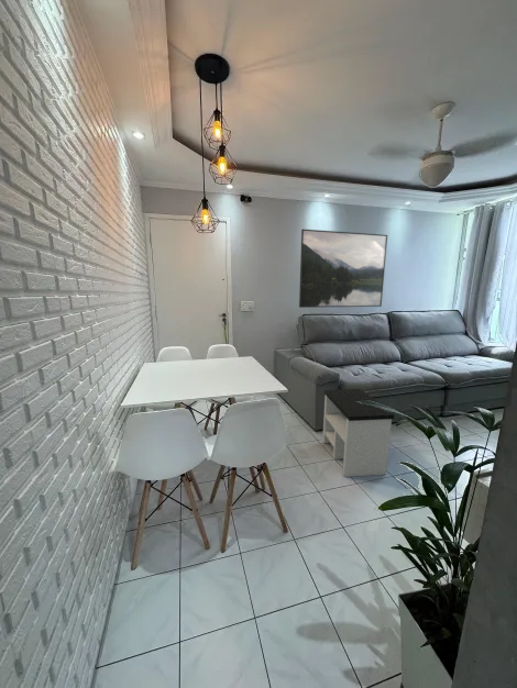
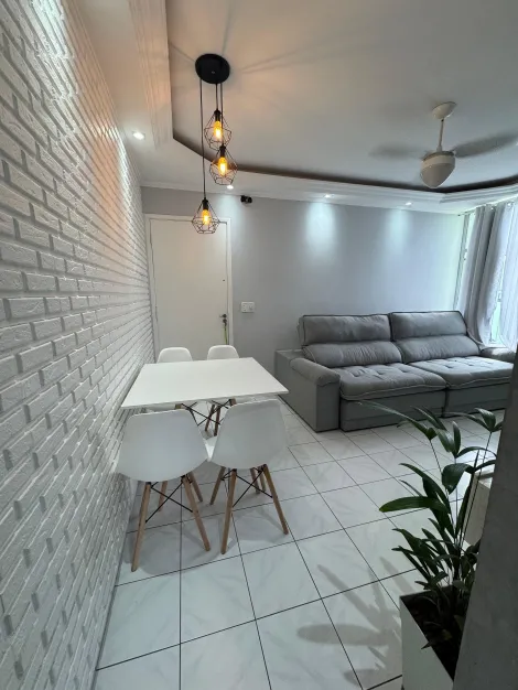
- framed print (343, 270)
- side table (353, 429)
